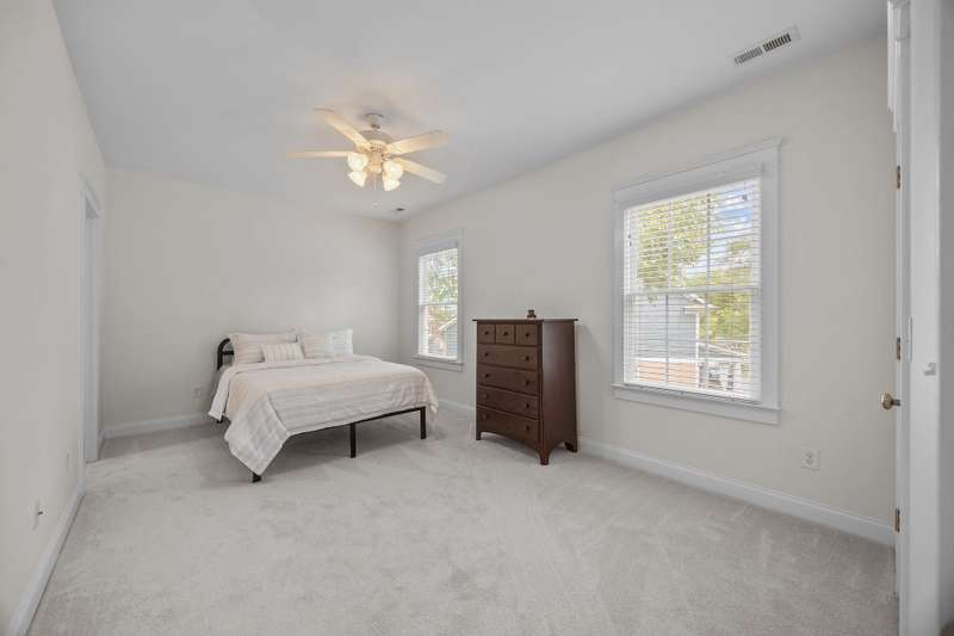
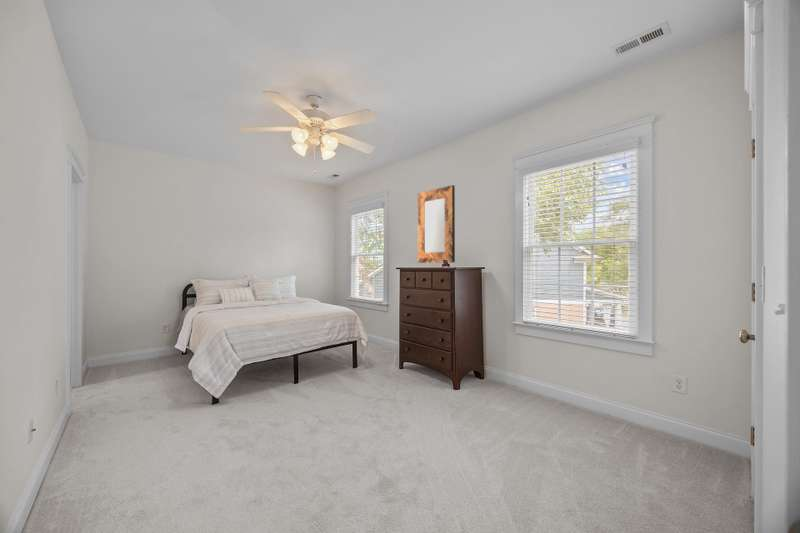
+ home mirror (435, 226)
